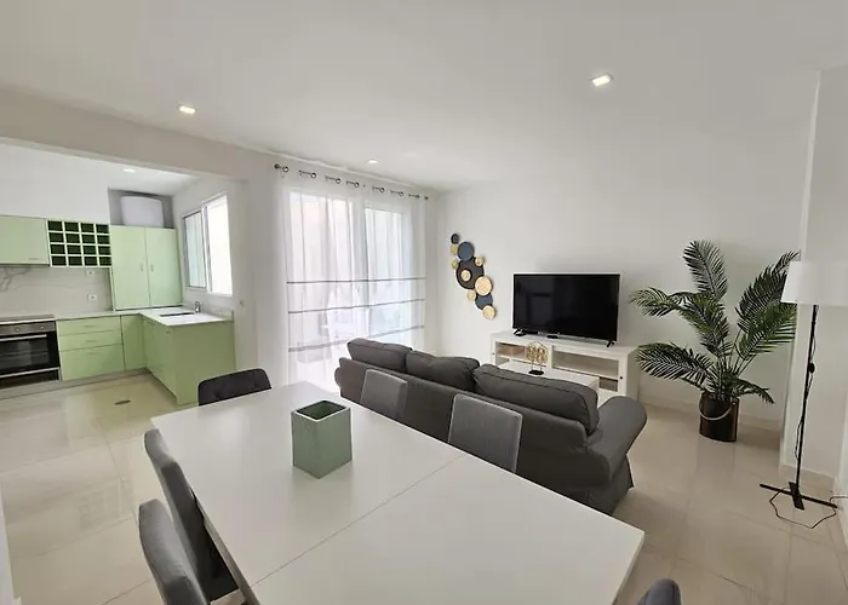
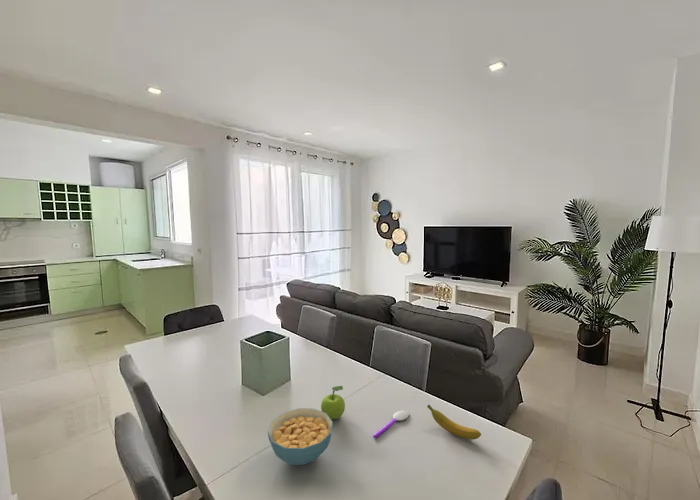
+ fruit (335, 401)
+ banana (452, 423)
+ spoon (391, 422)
+ cereal bowl (301, 441)
